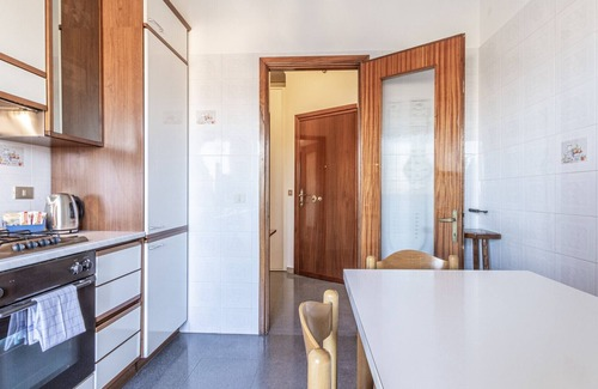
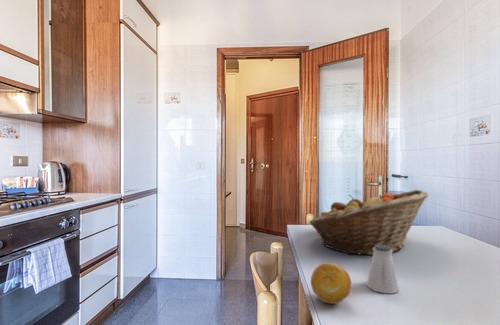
+ fruit (330, 282)
+ fruit basket (367, 216)
+ saltshaker (382, 266)
